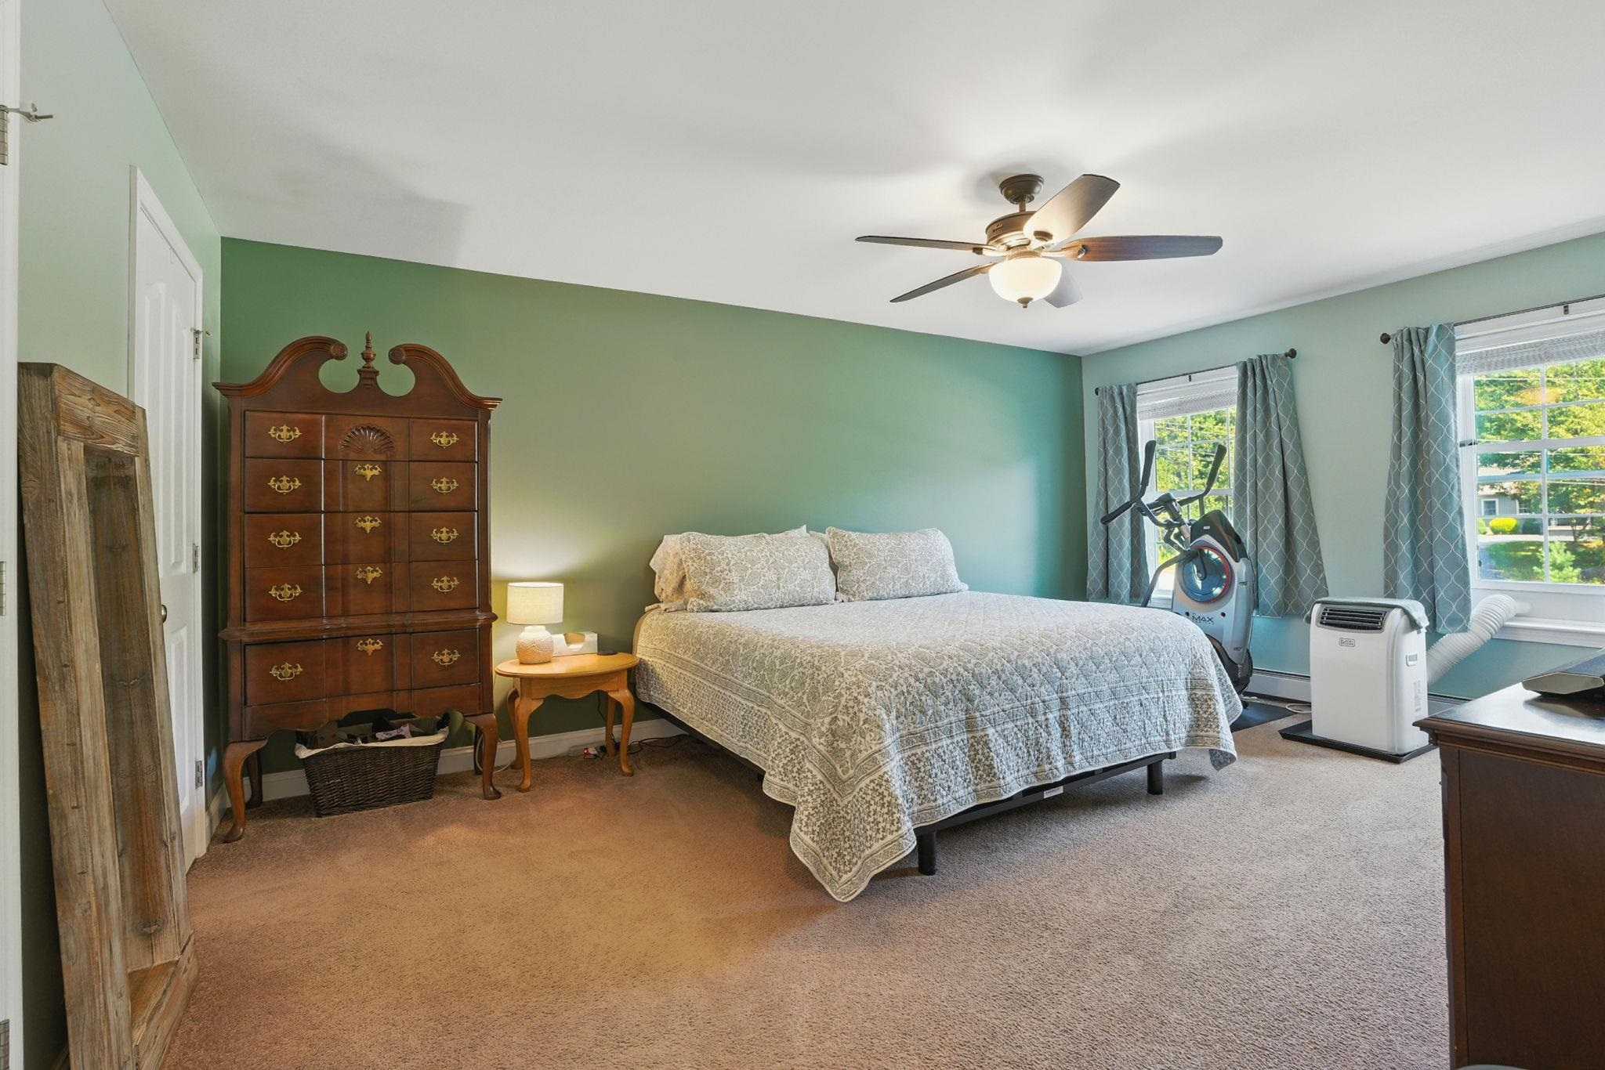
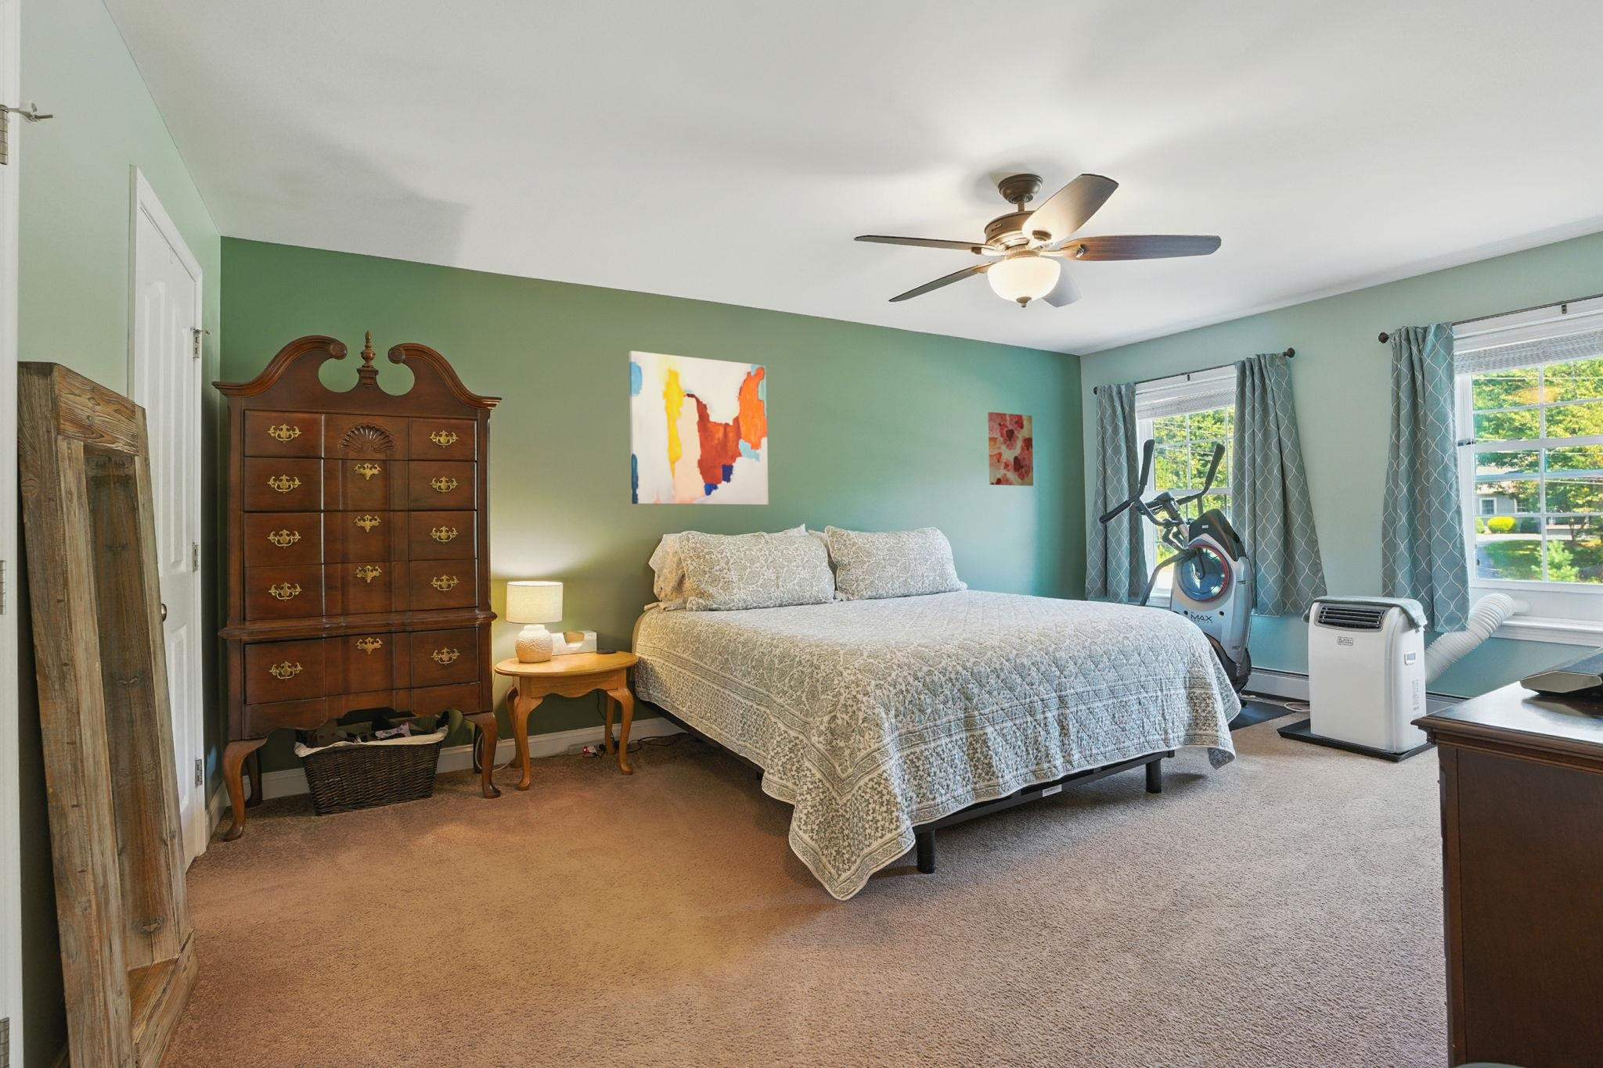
+ wall art (701, 431)
+ wall art (1010, 449)
